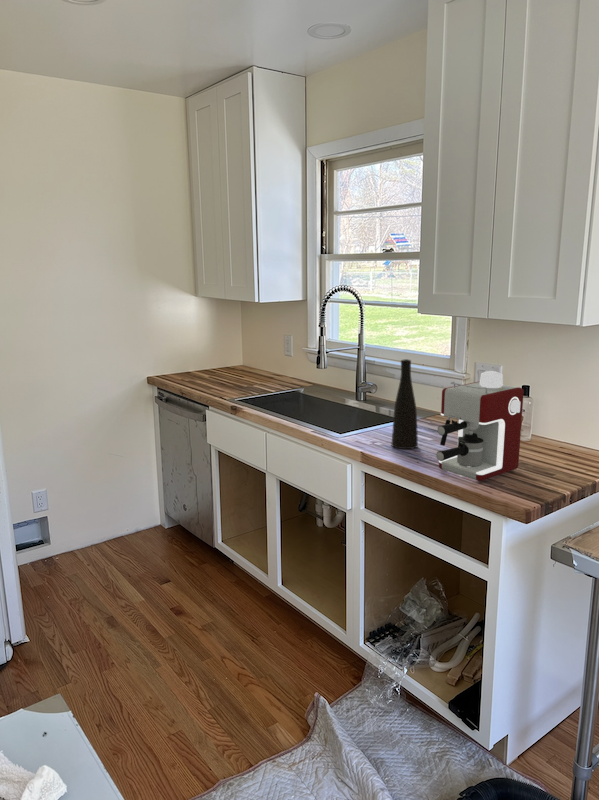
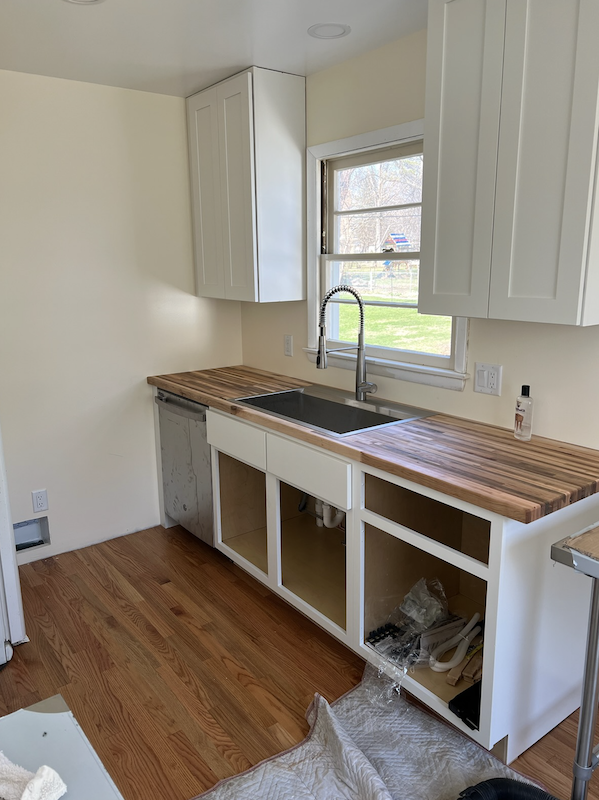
- vase (405, 403)
- coffee maker (472, 424)
